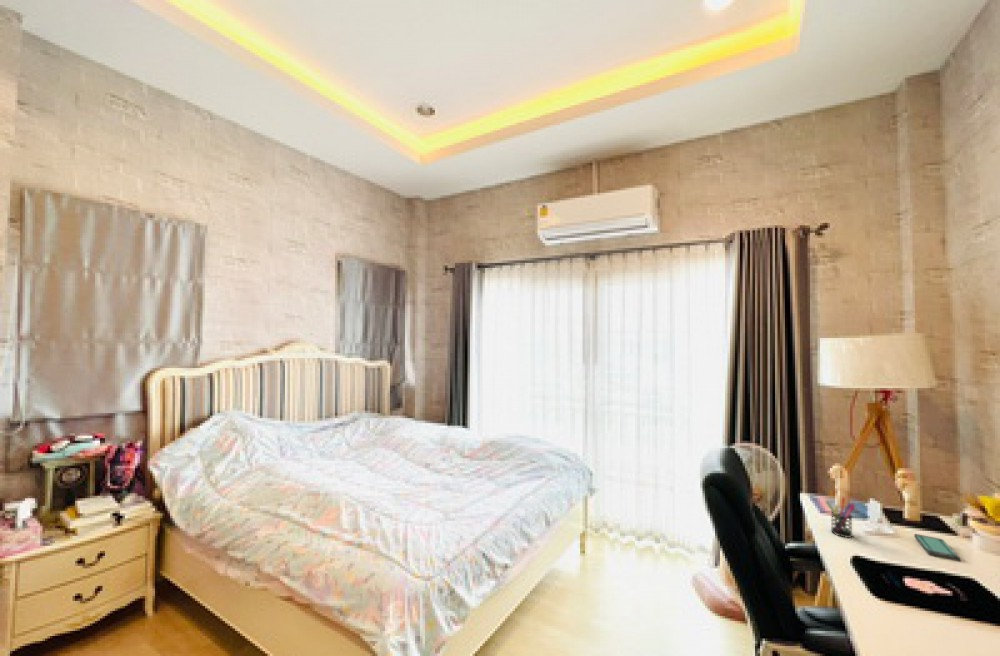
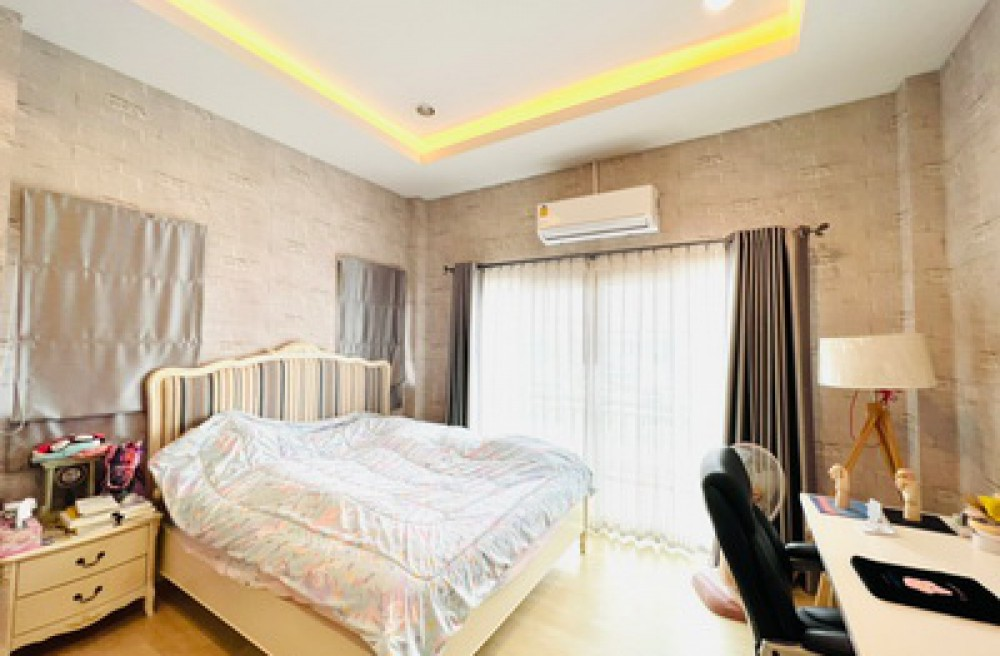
- smartphone (936, 547)
- pen holder (839, 515)
